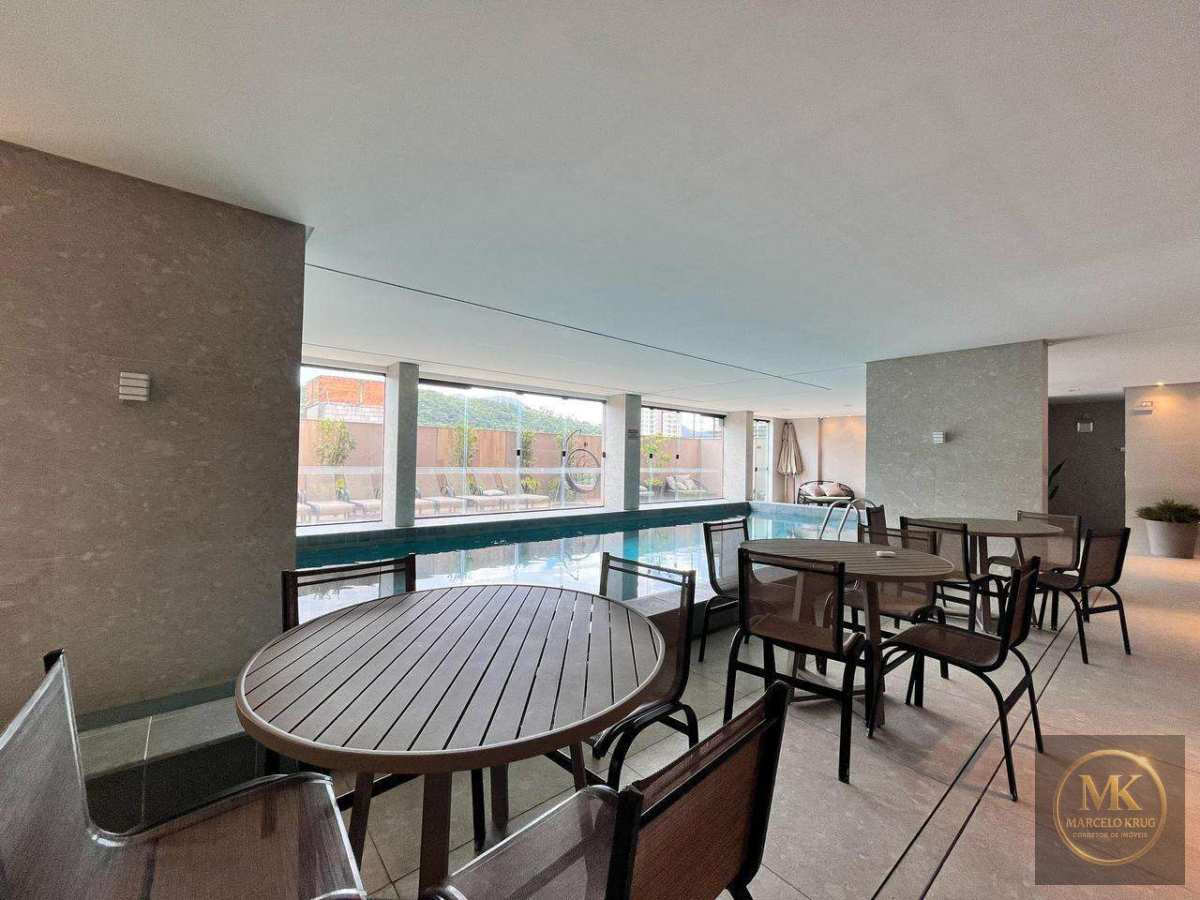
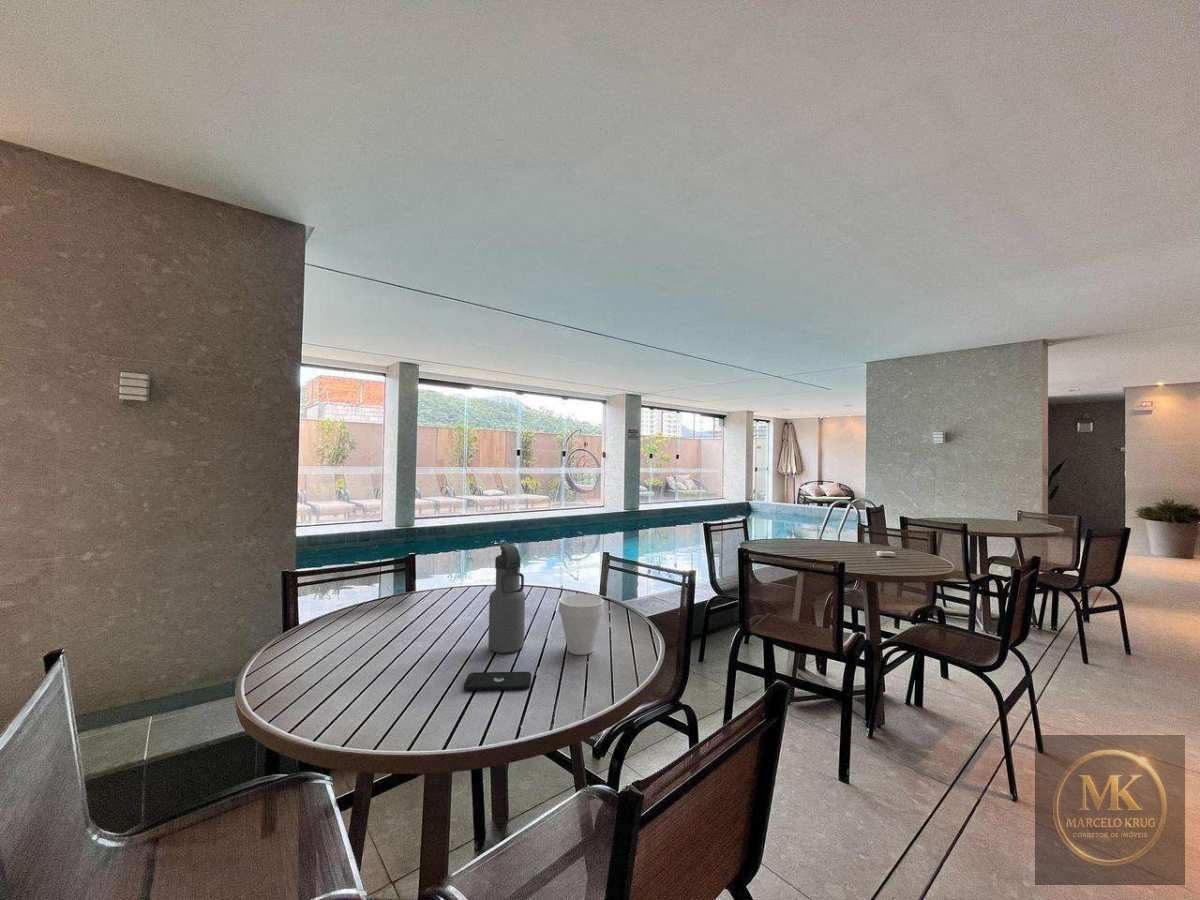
+ water bottle (507, 596)
+ smartphone (498, 680)
+ cup (580, 624)
